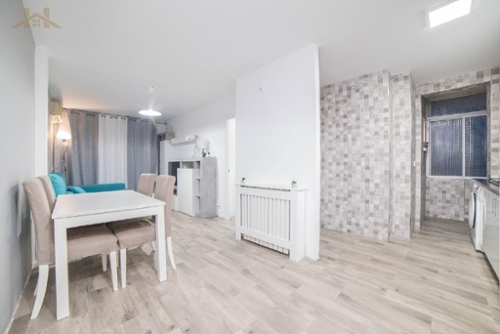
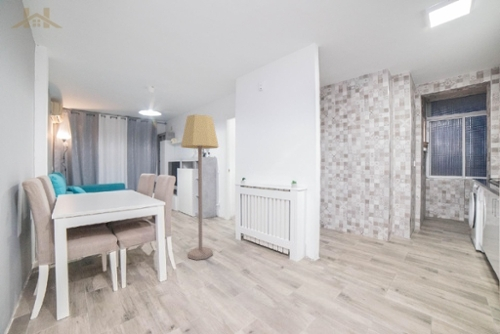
+ lamp (200, 186)
